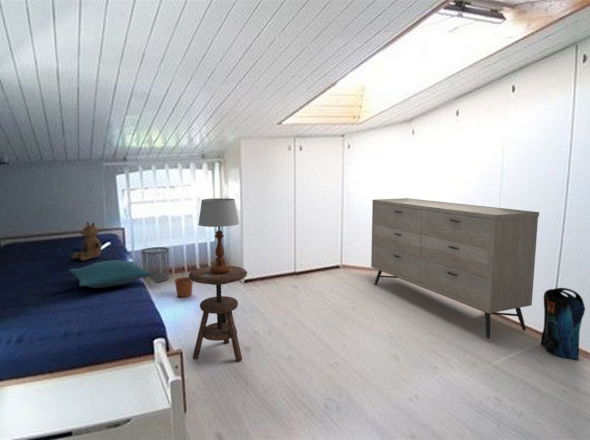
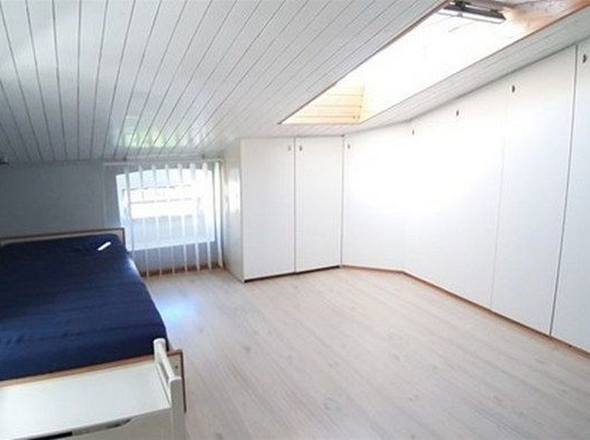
- pouch (558, 321)
- table lamp (219, 235)
- plant pot (184, 283)
- teddy bear (86, 240)
- waste bin (155, 264)
- side table (219, 312)
- pillow (109, 273)
- dresser (439, 255)
